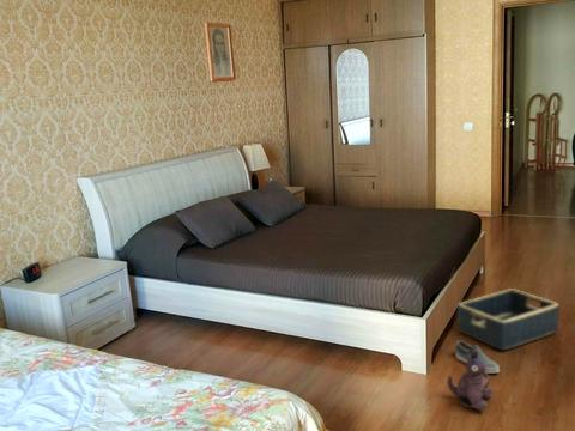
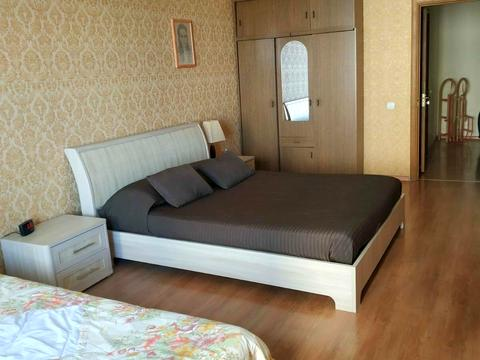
- plush toy (467, 376)
- basket (507, 317)
- shoe (477, 357)
